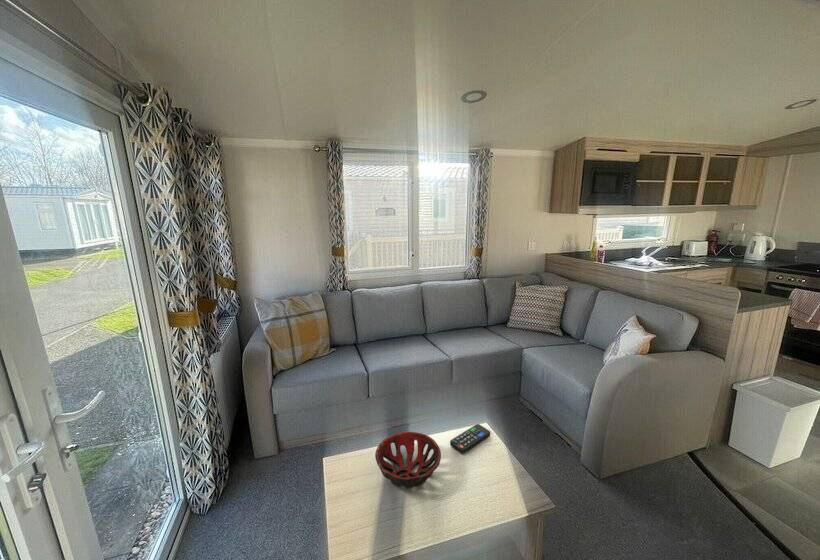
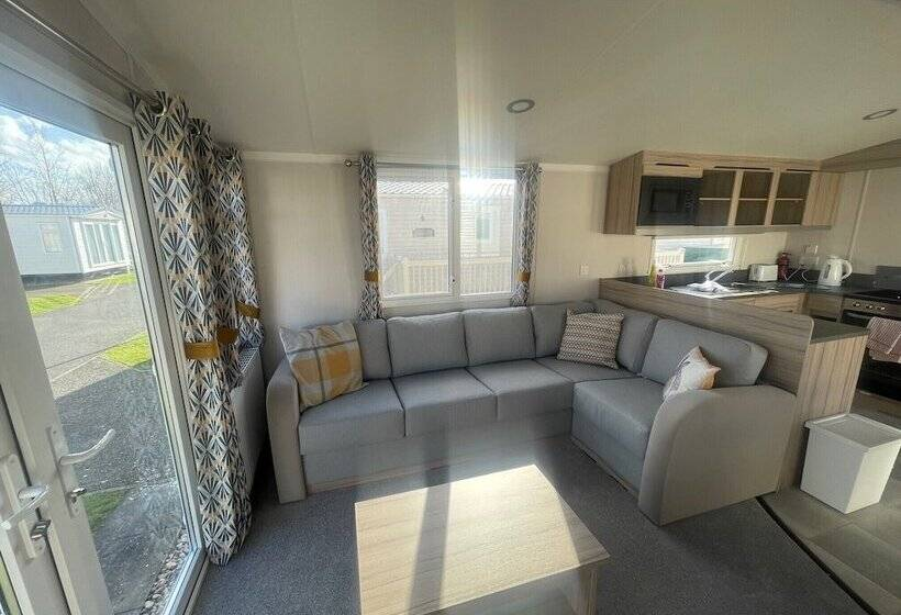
- decorative bowl (408, 461)
- remote control (470, 437)
